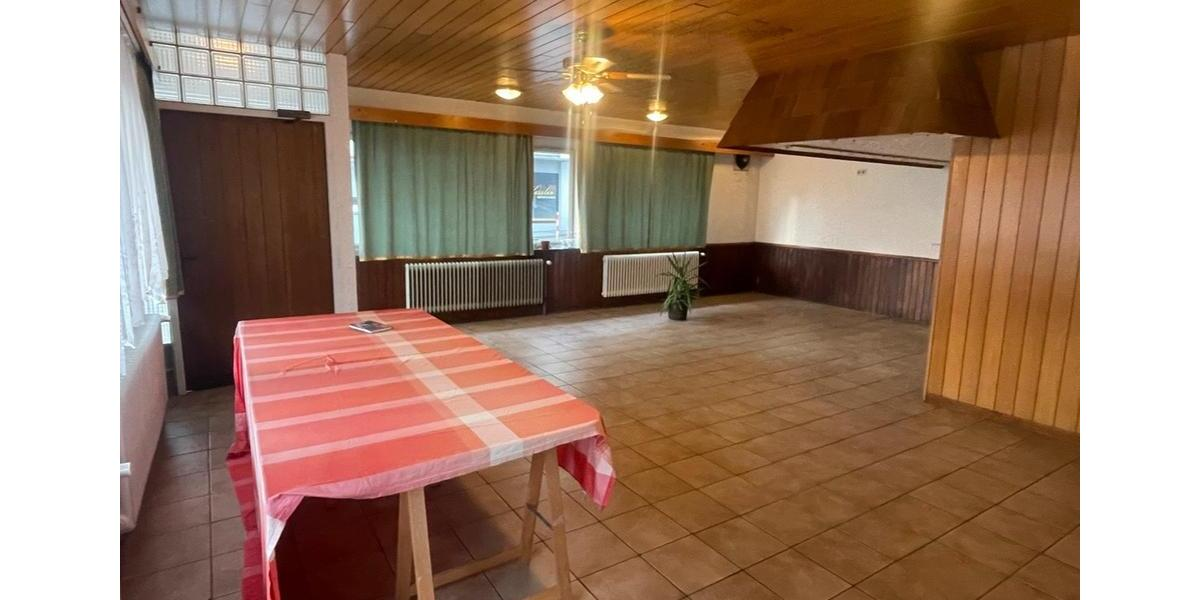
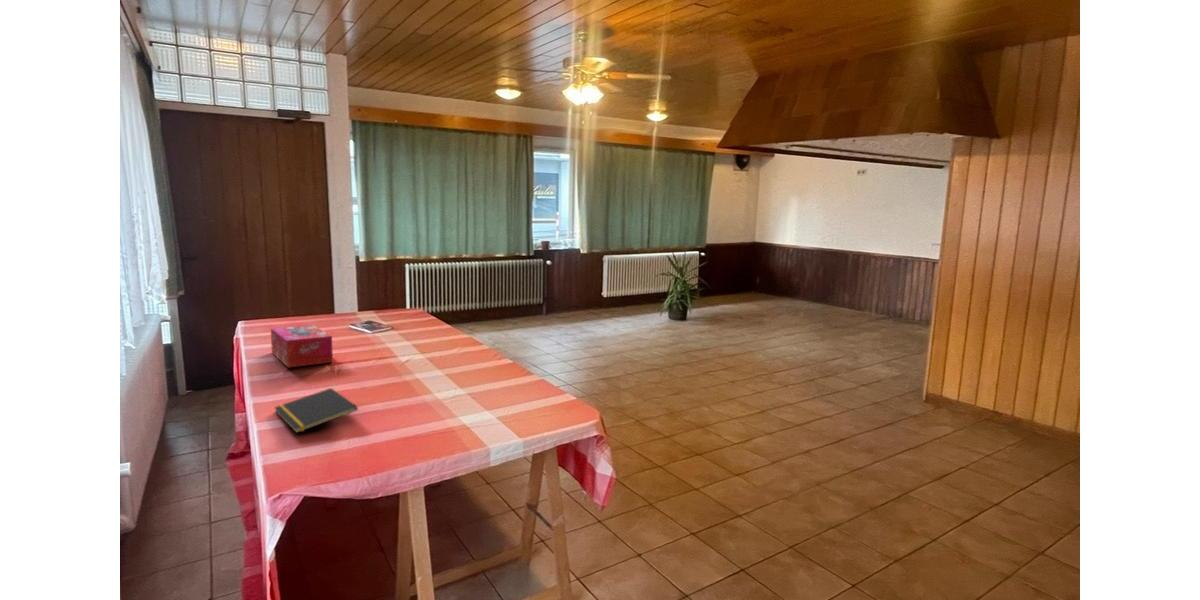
+ tissue box (300, 344)
+ notepad (315, 408)
